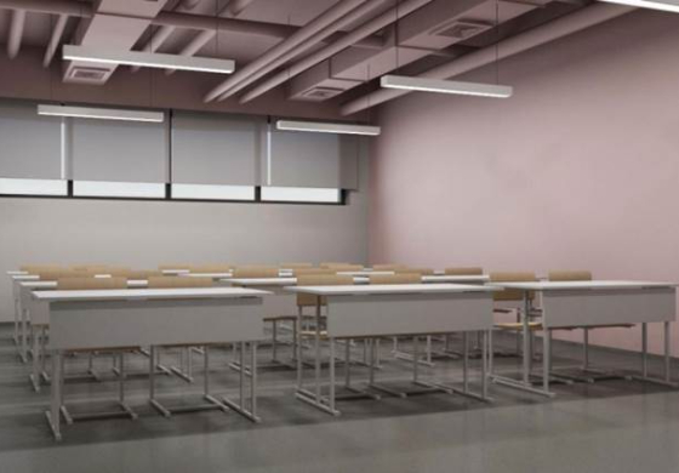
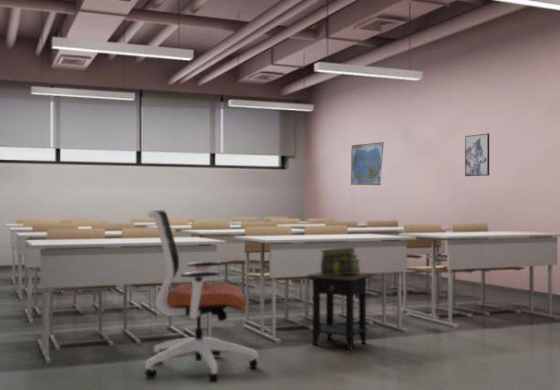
+ wall art (476, 155)
+ stack of books (339, 260)
+ side table (333, 308)
+ office chair (203, 289)
+ world map (366, 164)
